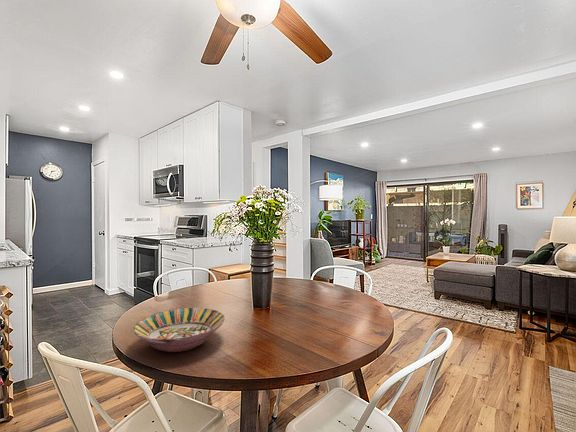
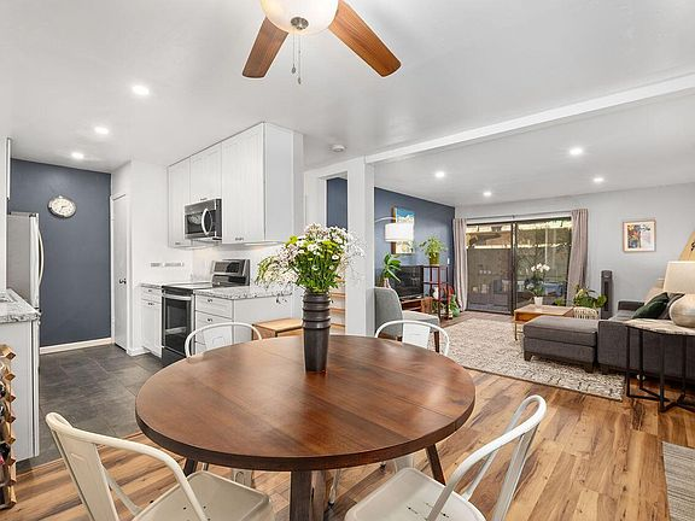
- serving bowl (181, 331)
